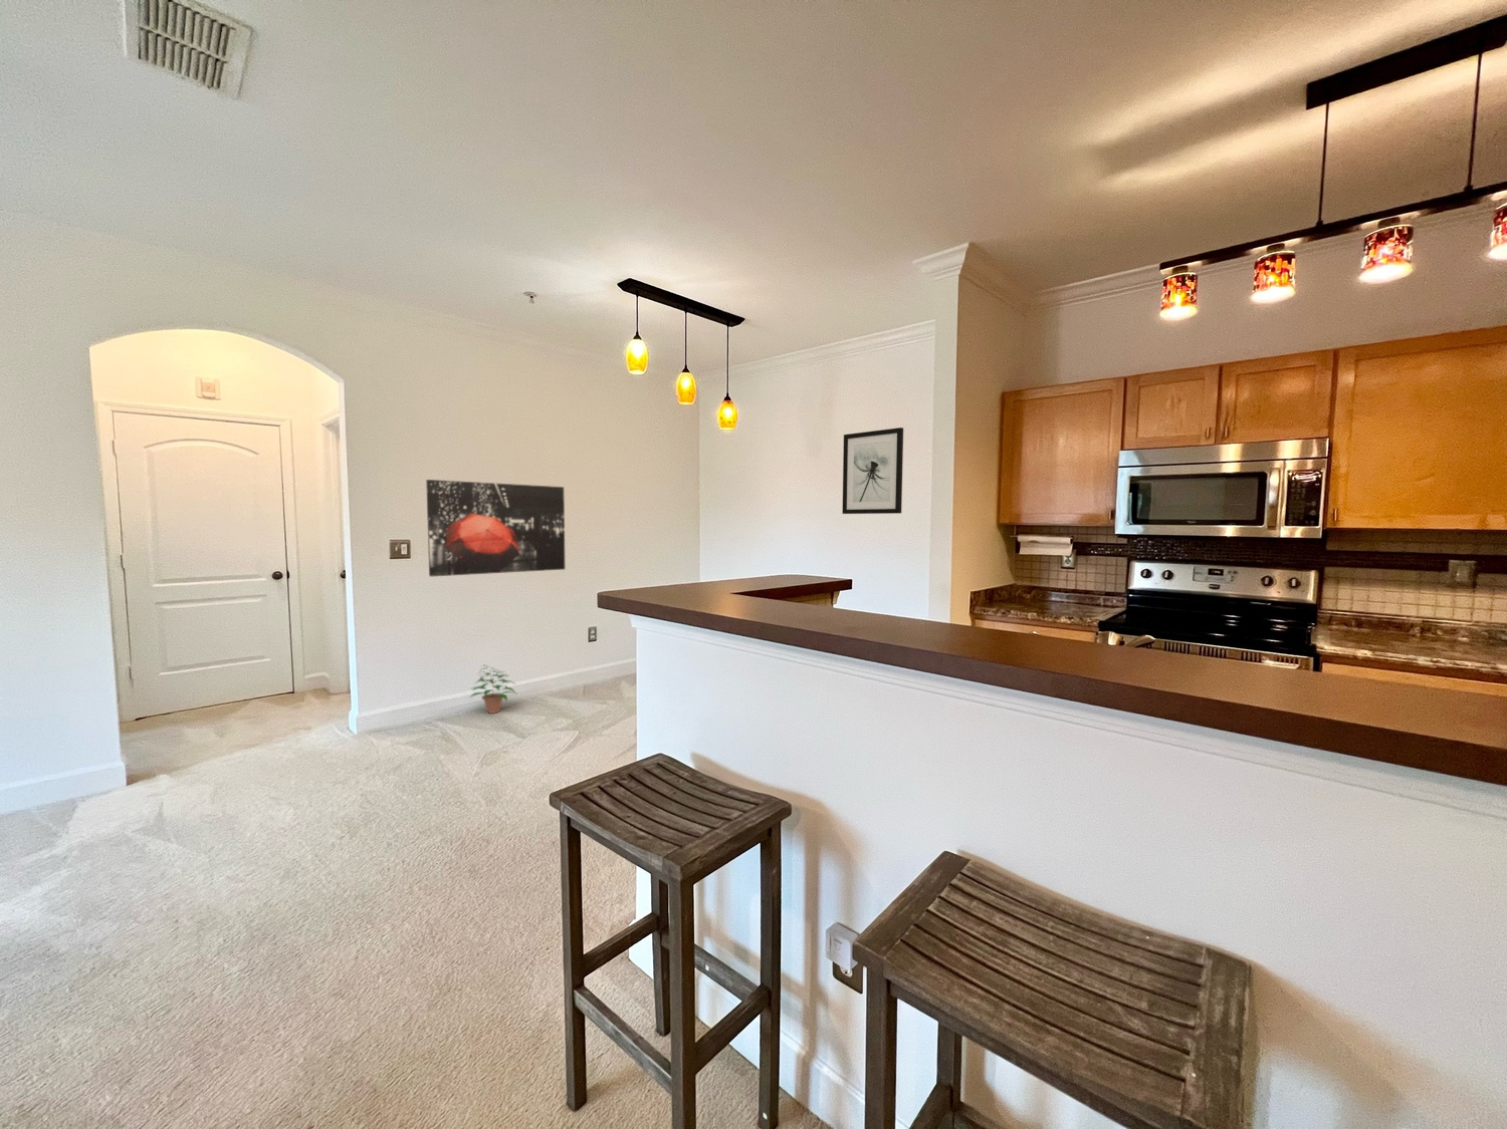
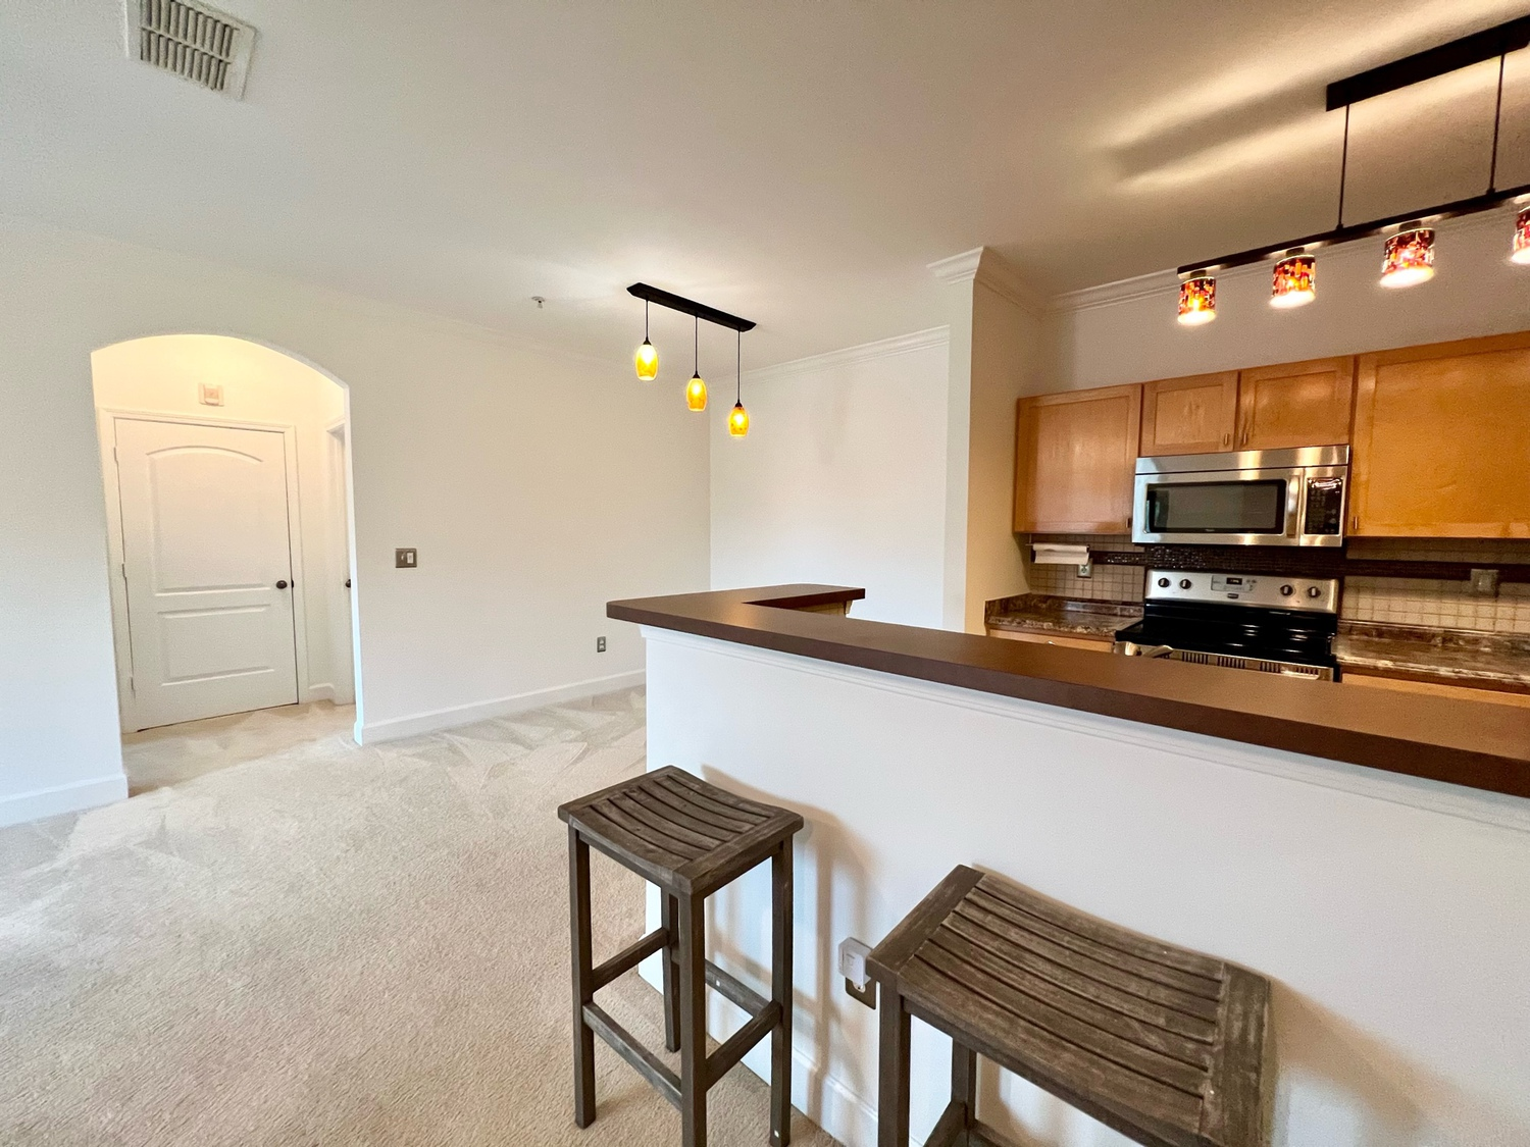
- potted plant (494, 687)
- wall art (501, 528)
- wall art (871, 473)
